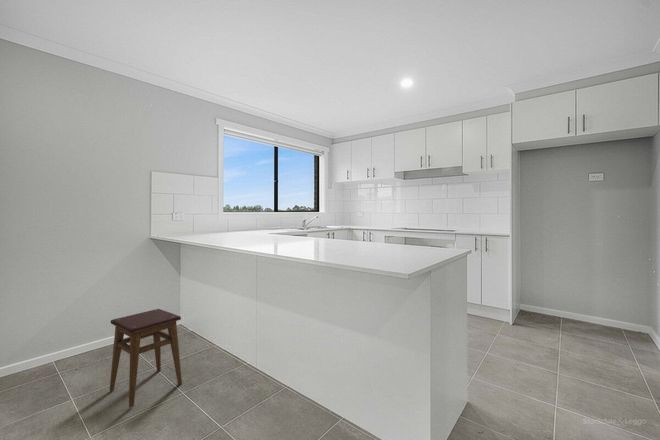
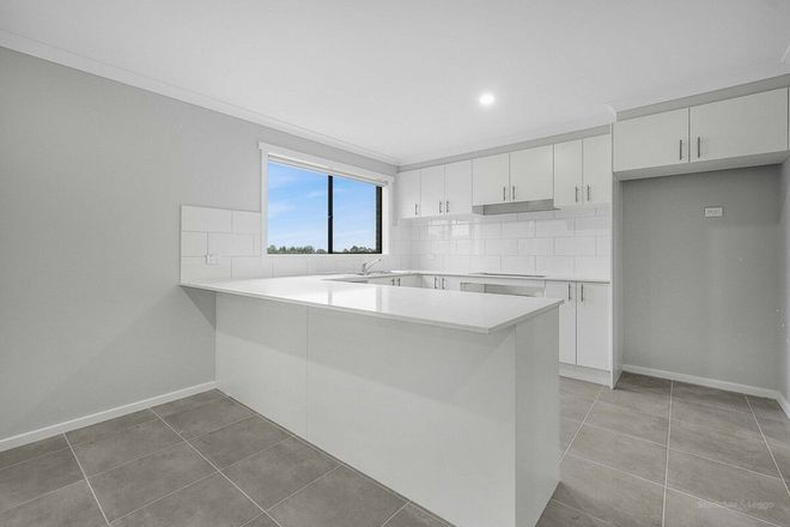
- stool (146, 351)
